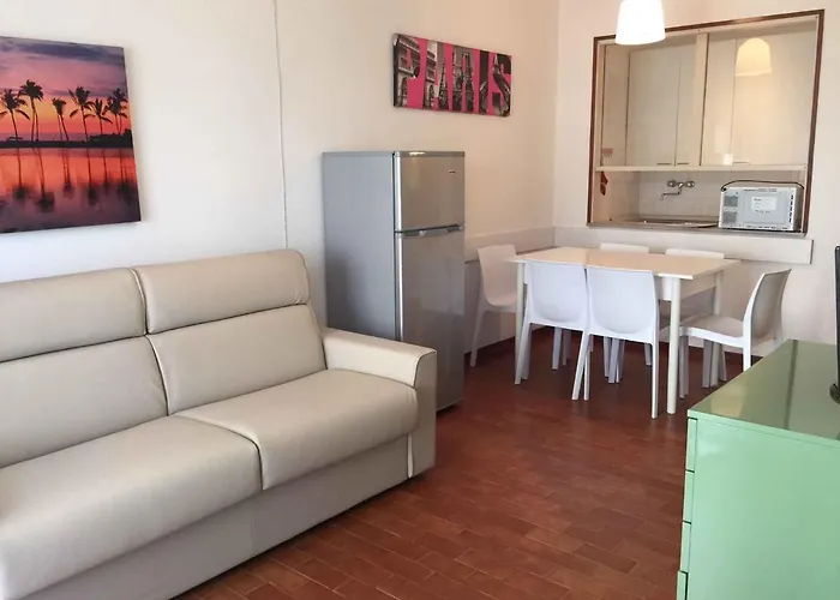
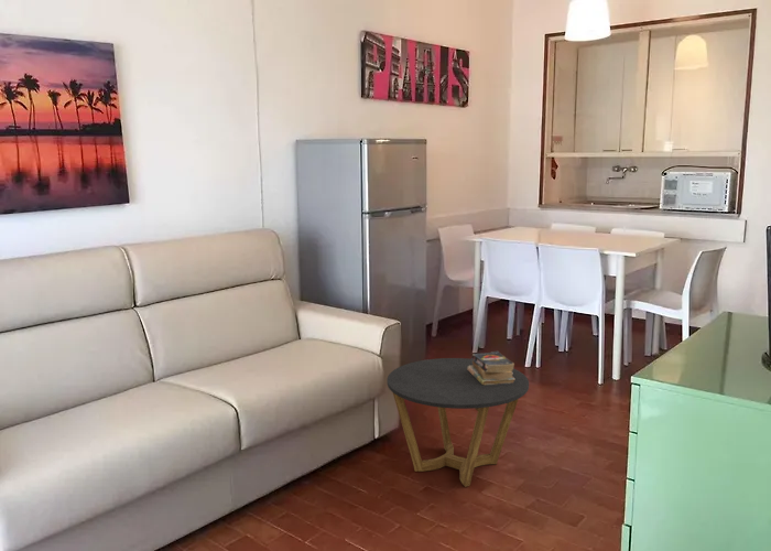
+ side table (447, 423)
+ books (490, 366)
